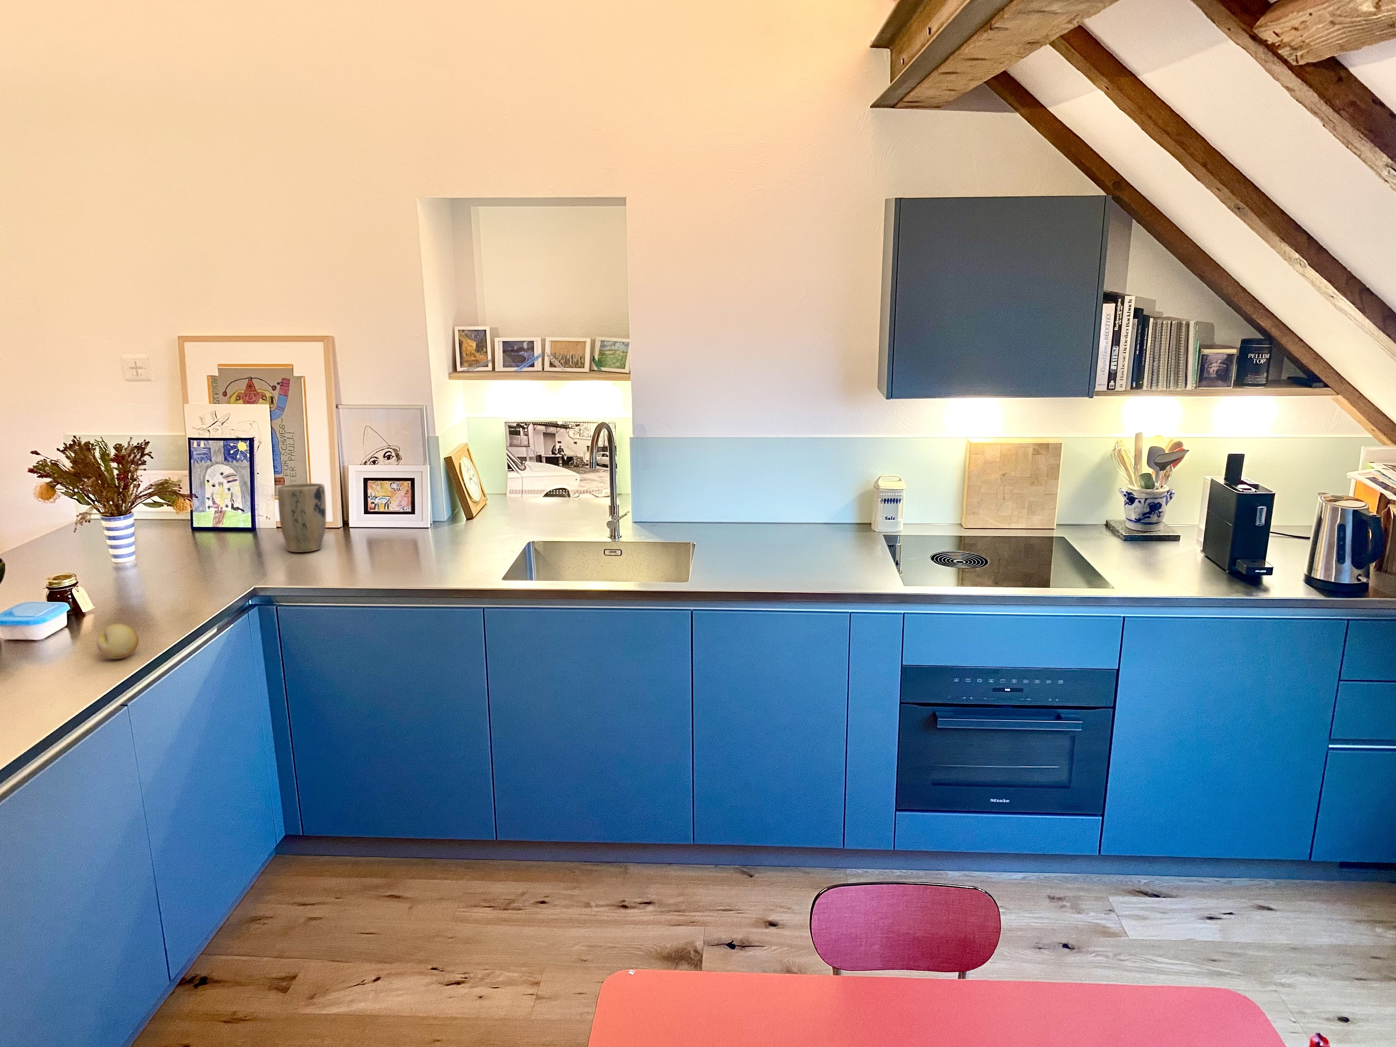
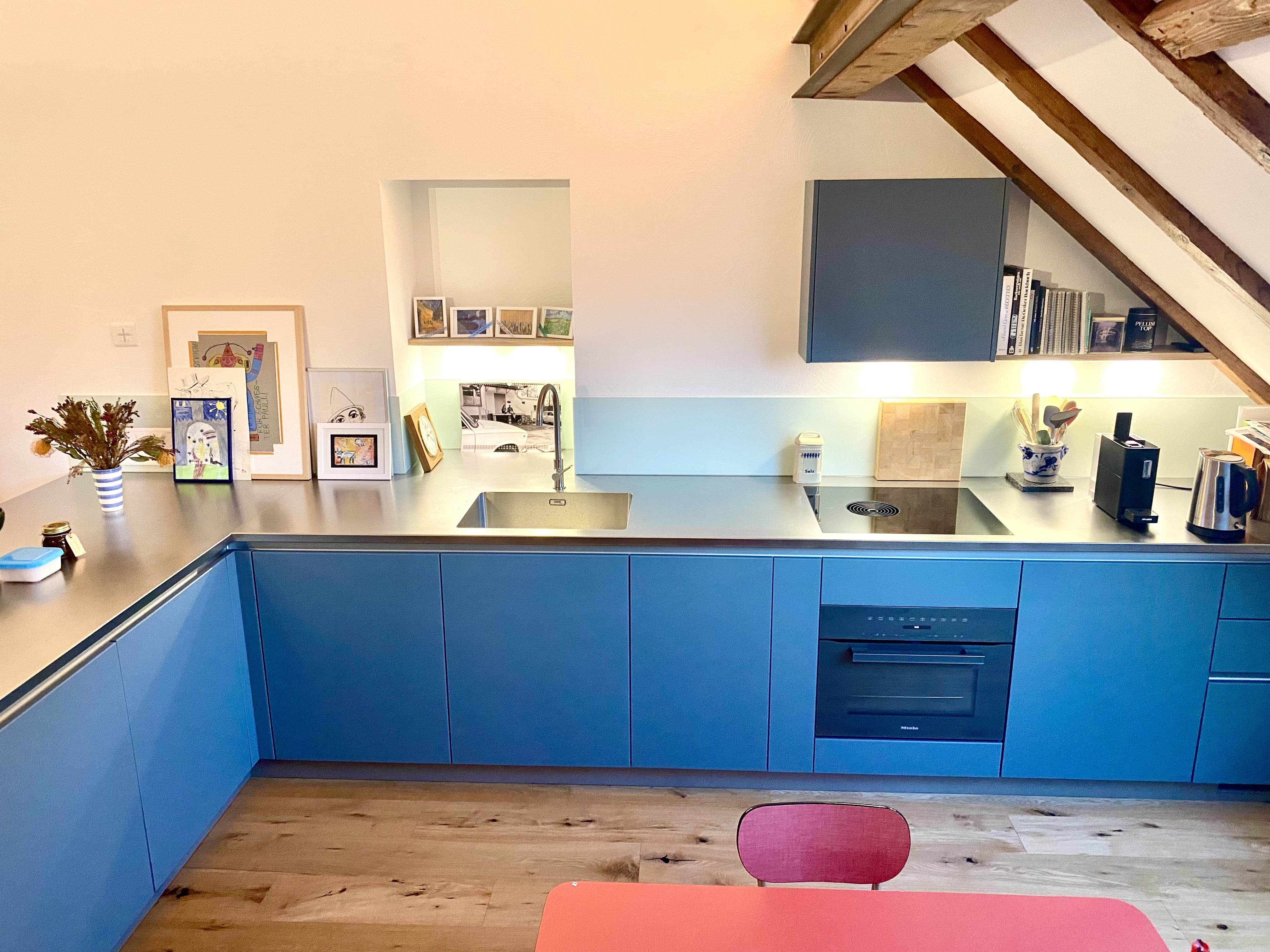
- plant pot (303, 518)
- fruit (118, 641)
